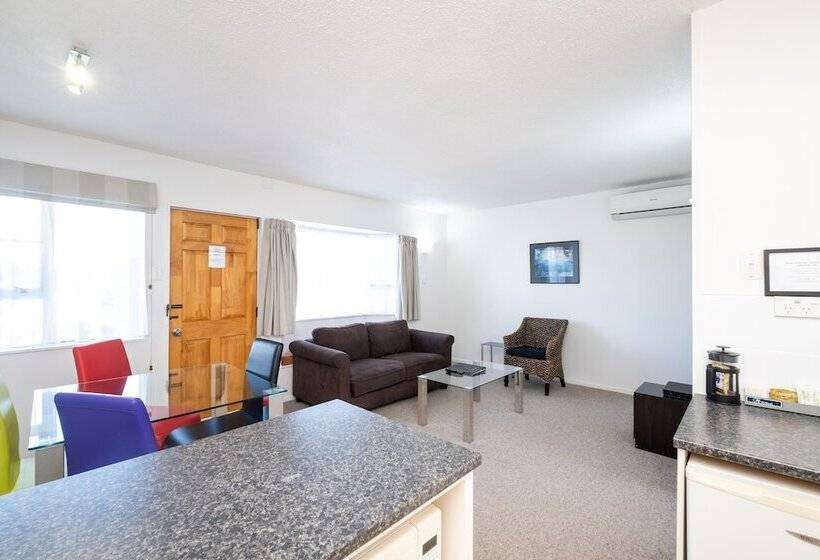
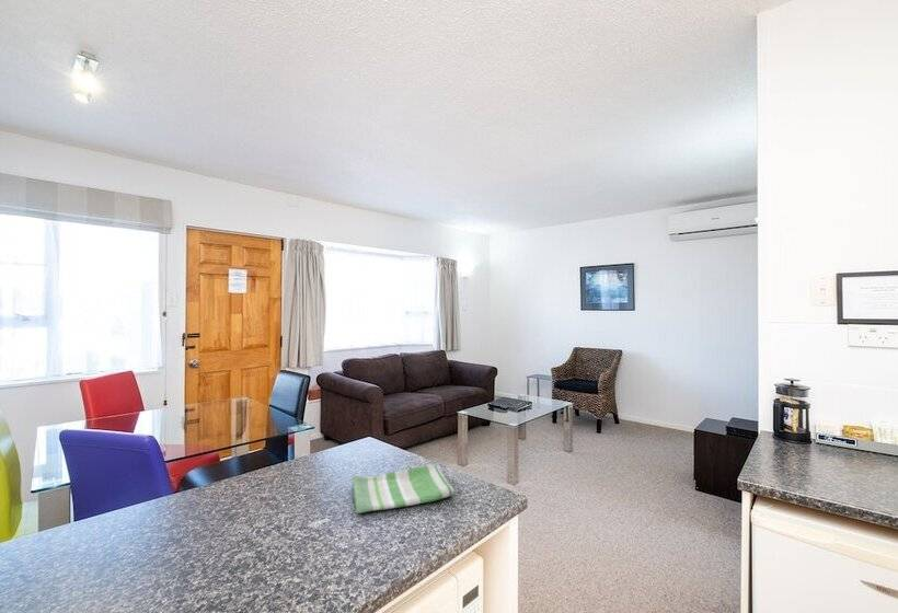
+ dish towel (401, 486)
